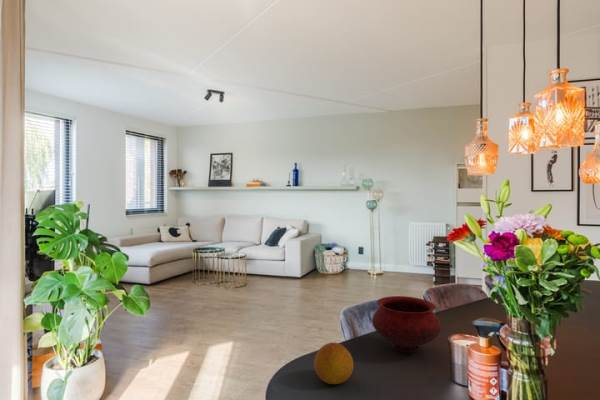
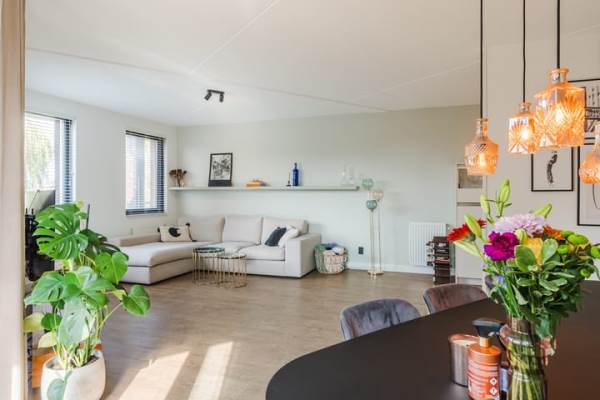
- fruit (333, 361)
- bowl (405, 325)
